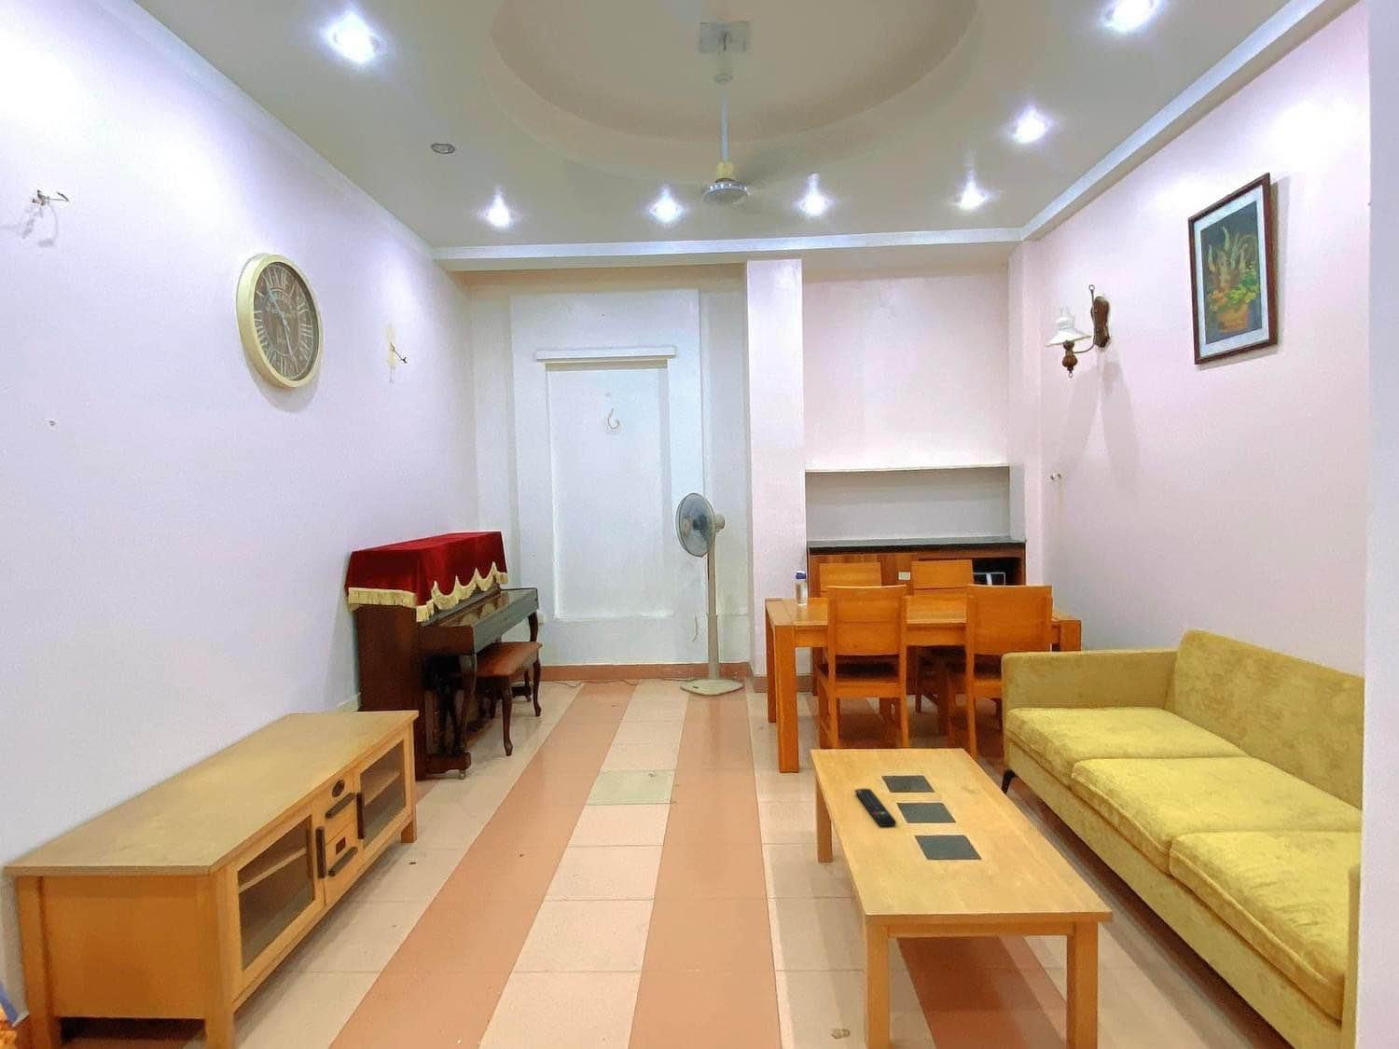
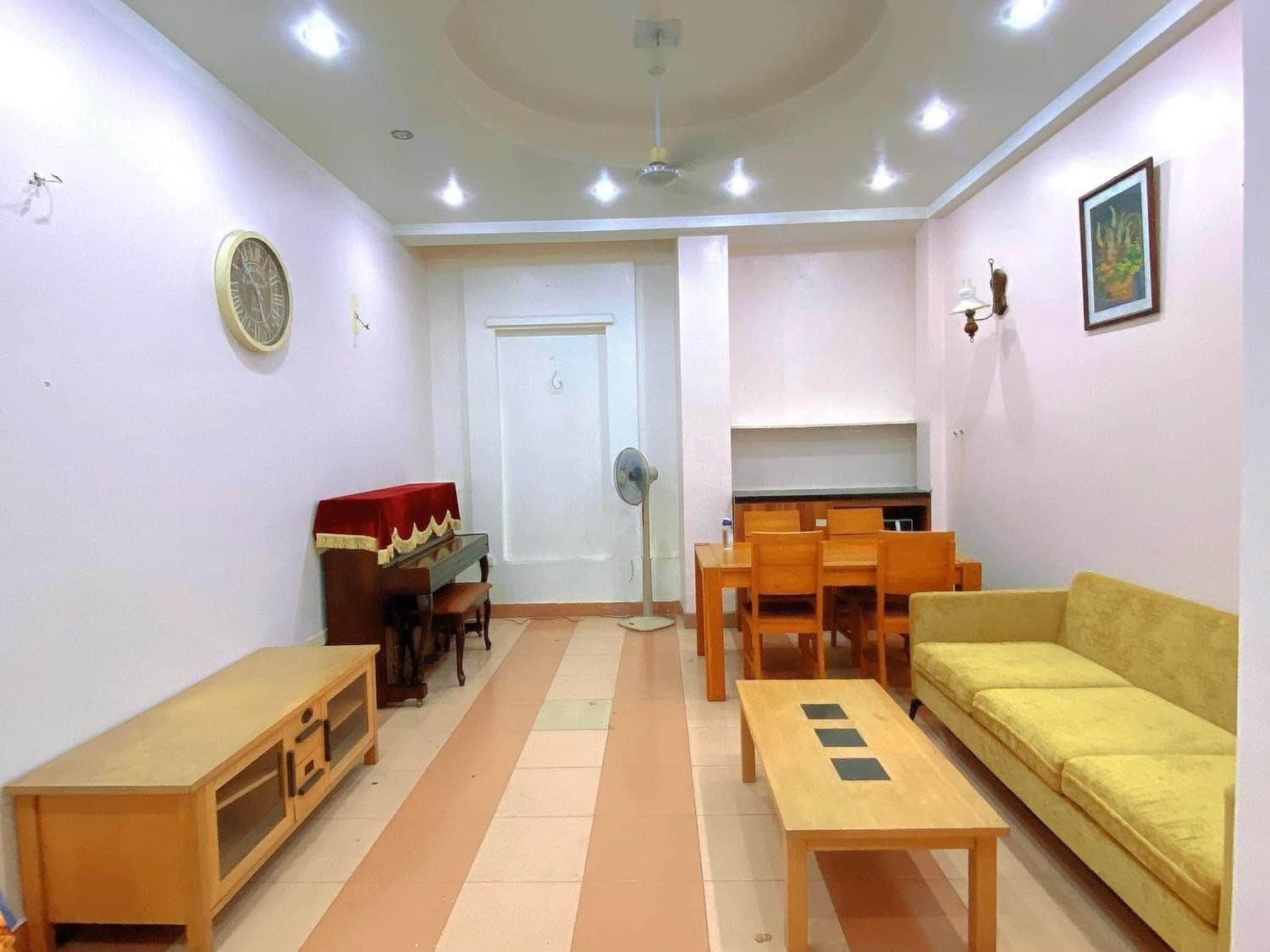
- remote control (874, 805)
